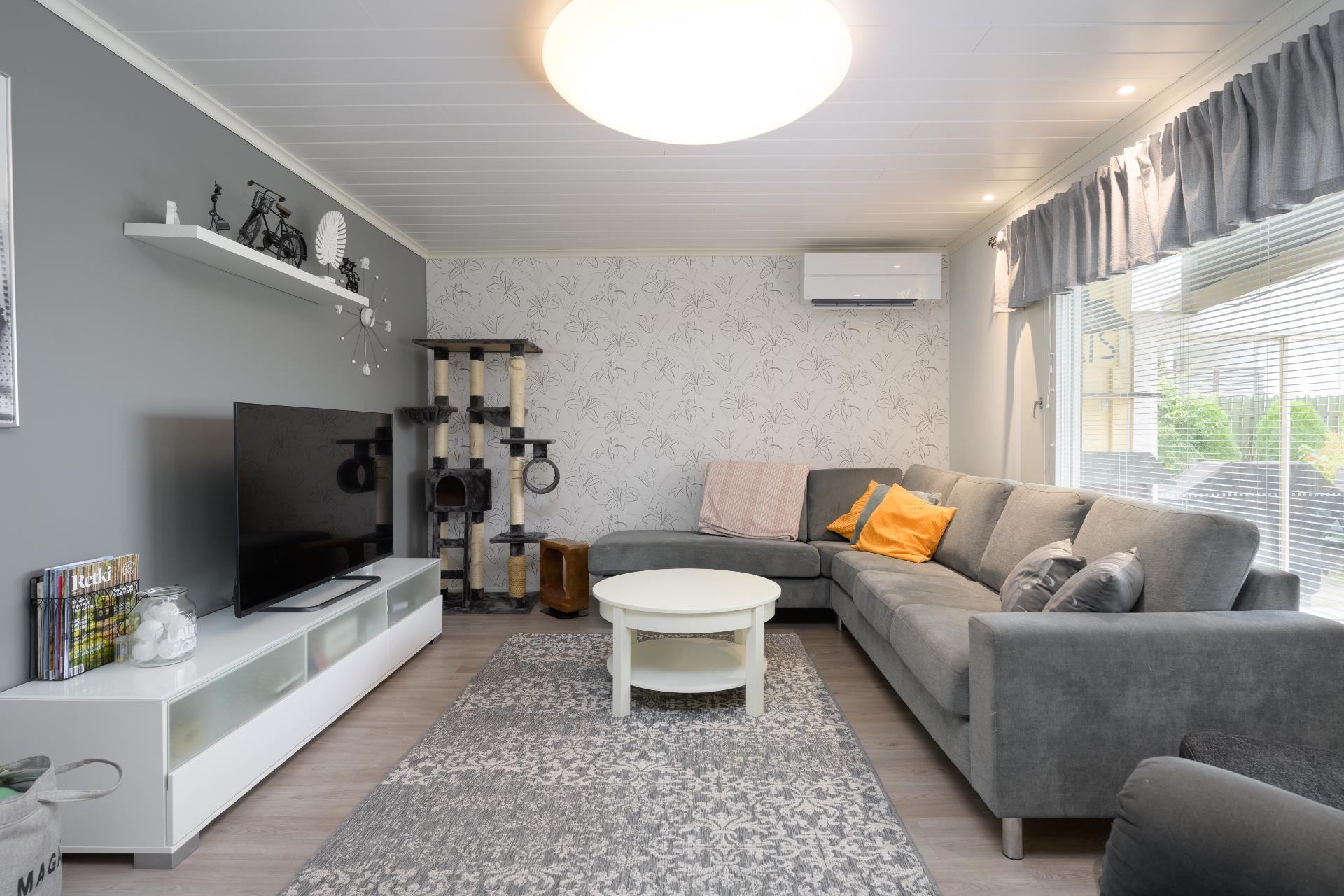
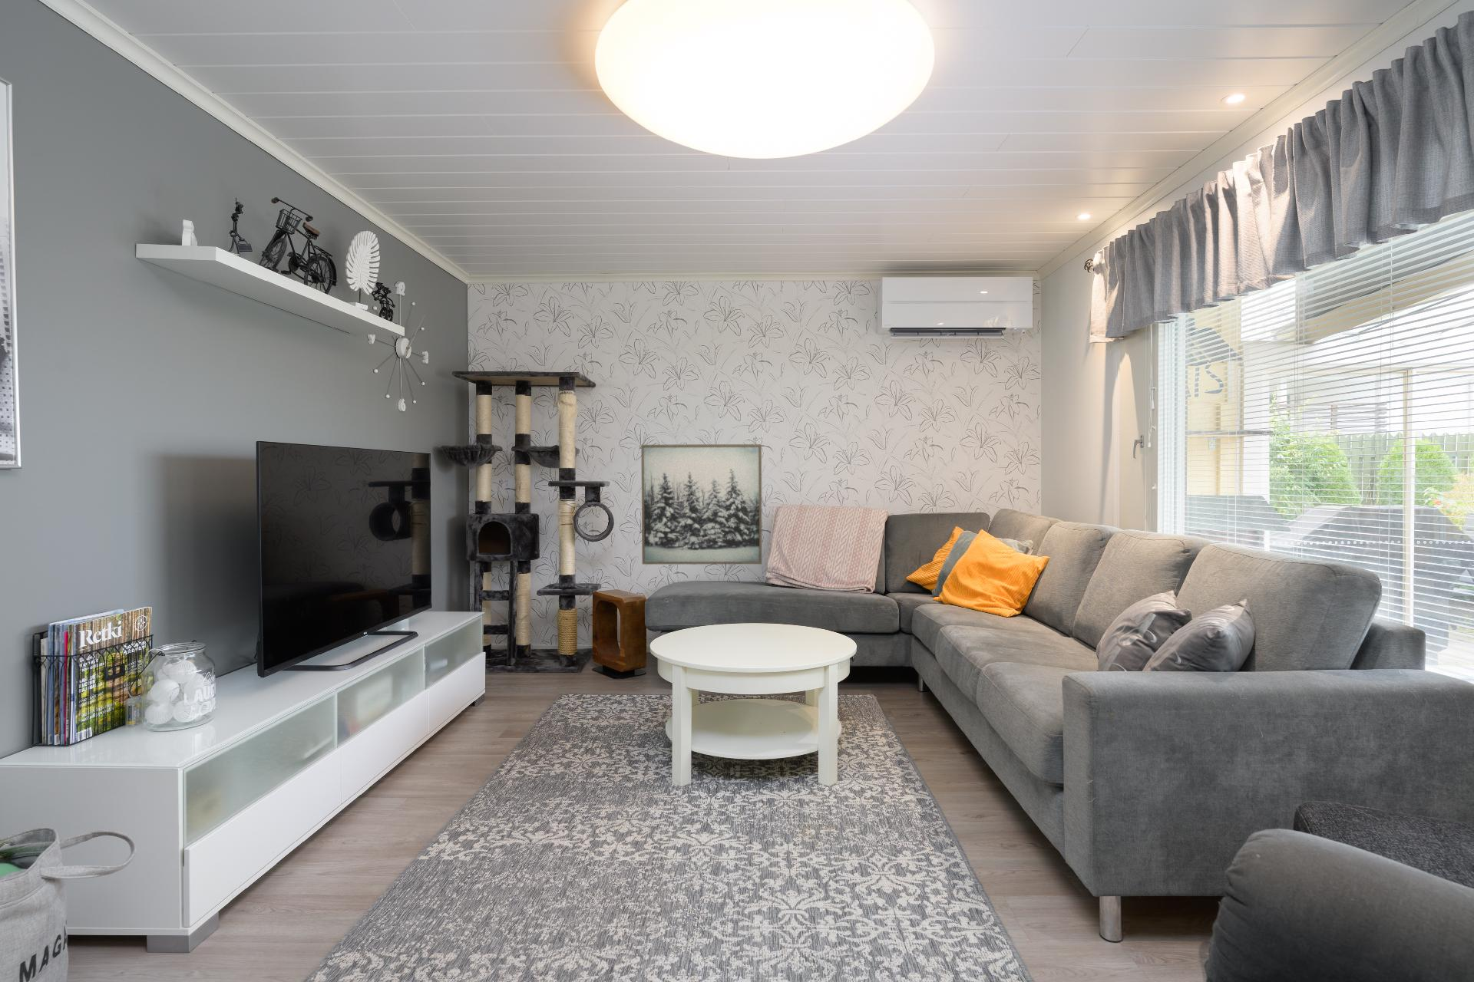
+ wall art (702, 504)
